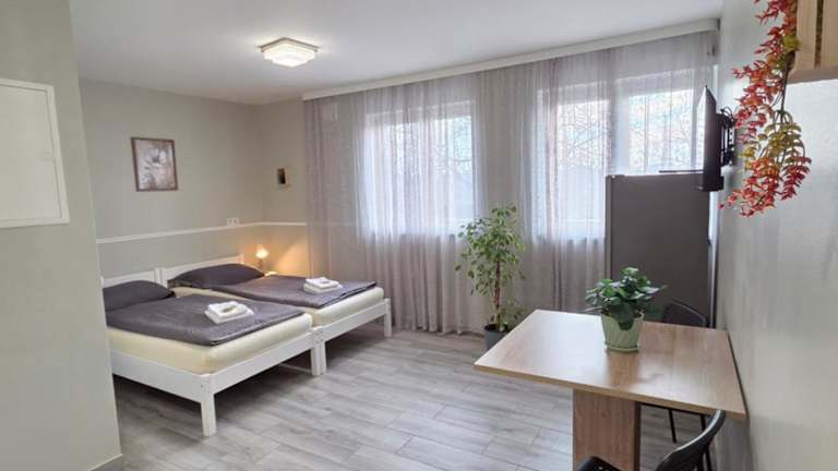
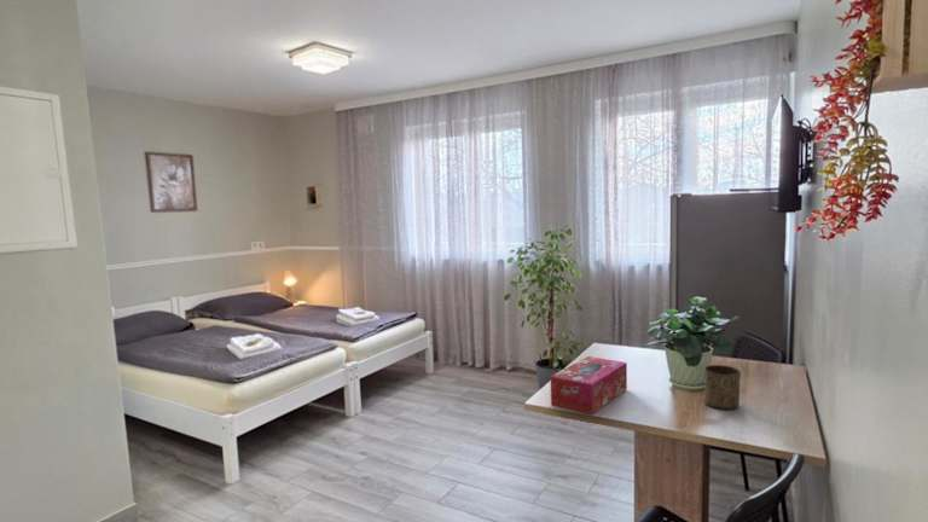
+ tissue box (590, 382)
+ cup (721, 387)
